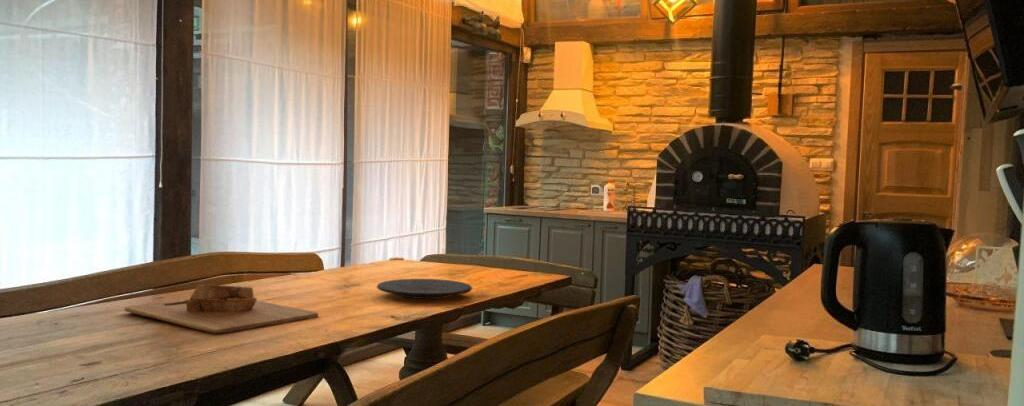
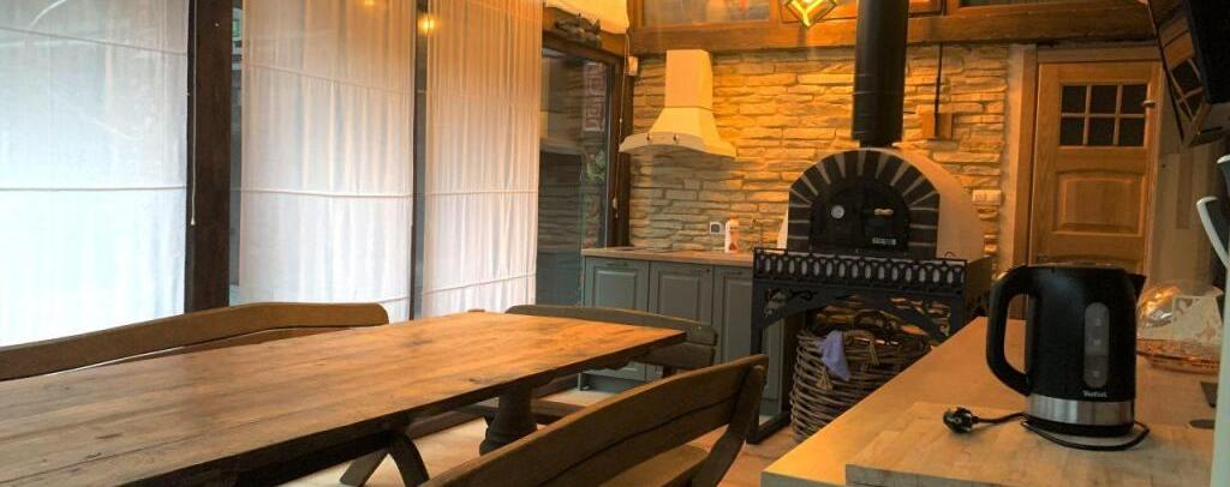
- plate (424, 290)
- cutting board (221, 298)
